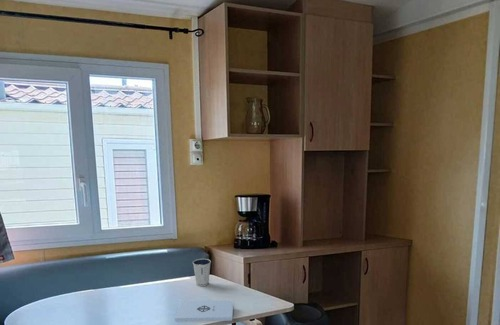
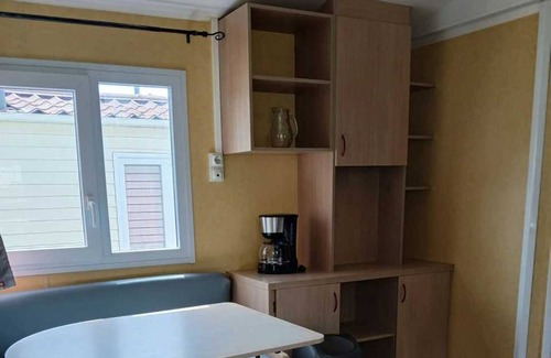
- dixie cup (202, 272)
- notepad (205, 311)
